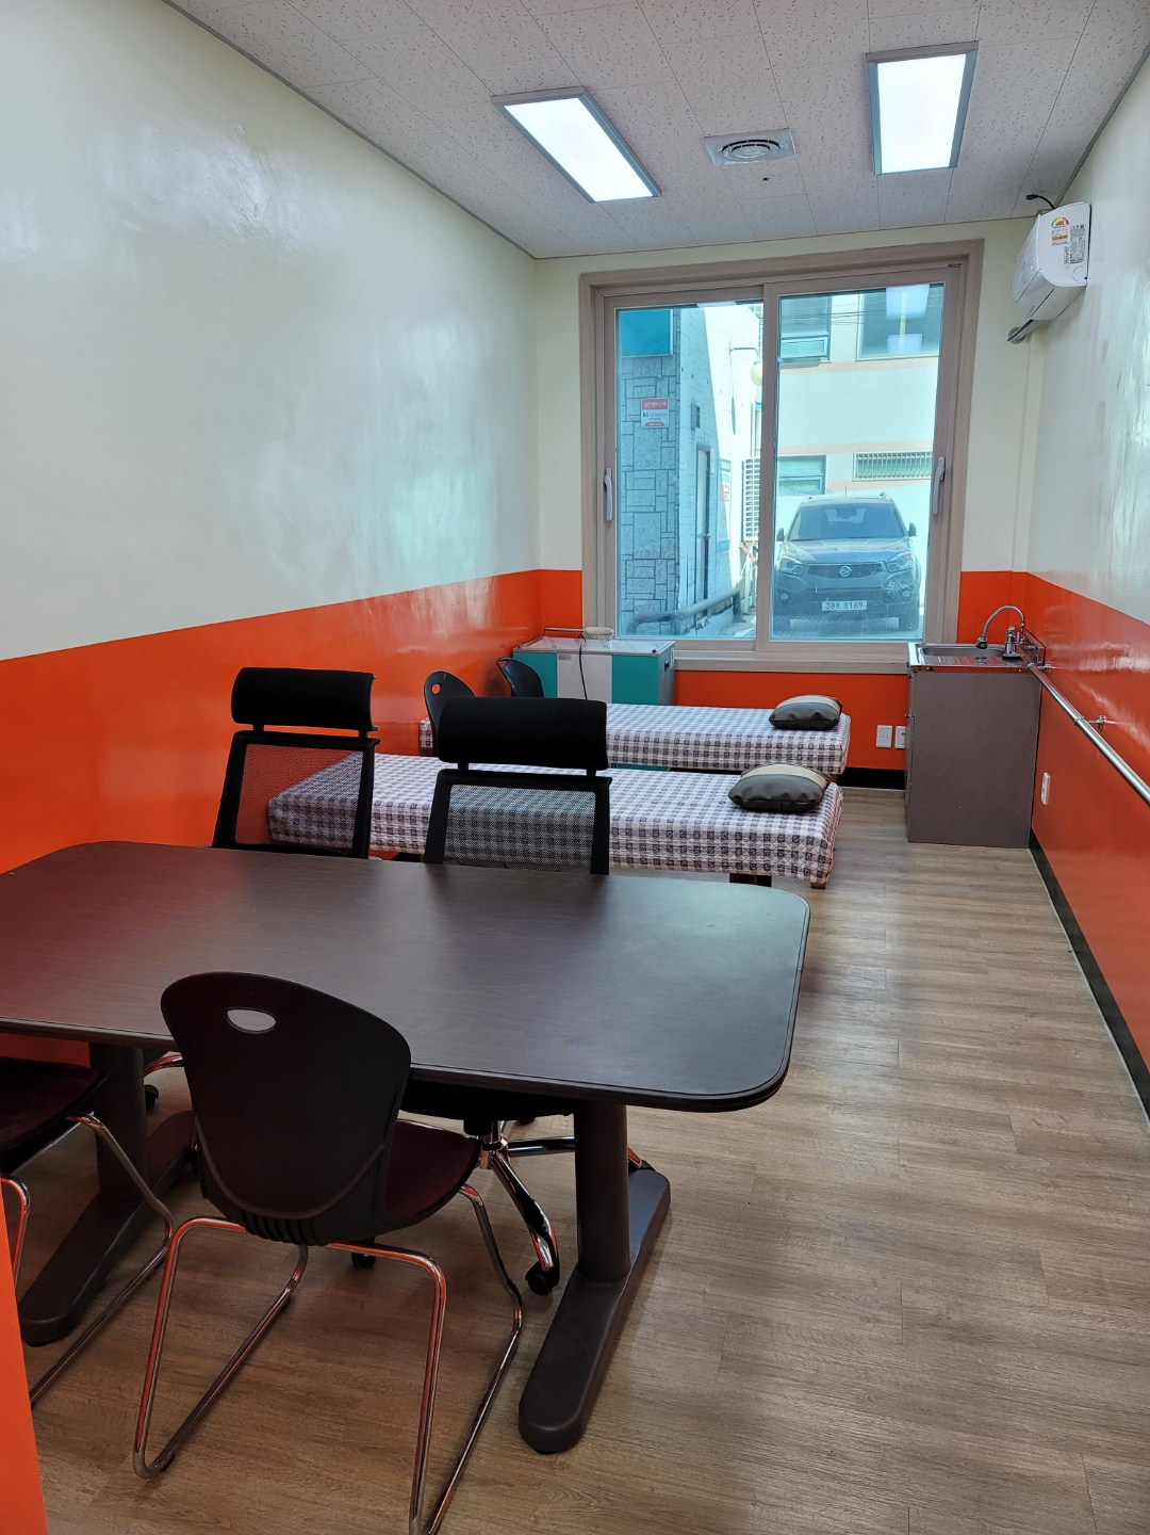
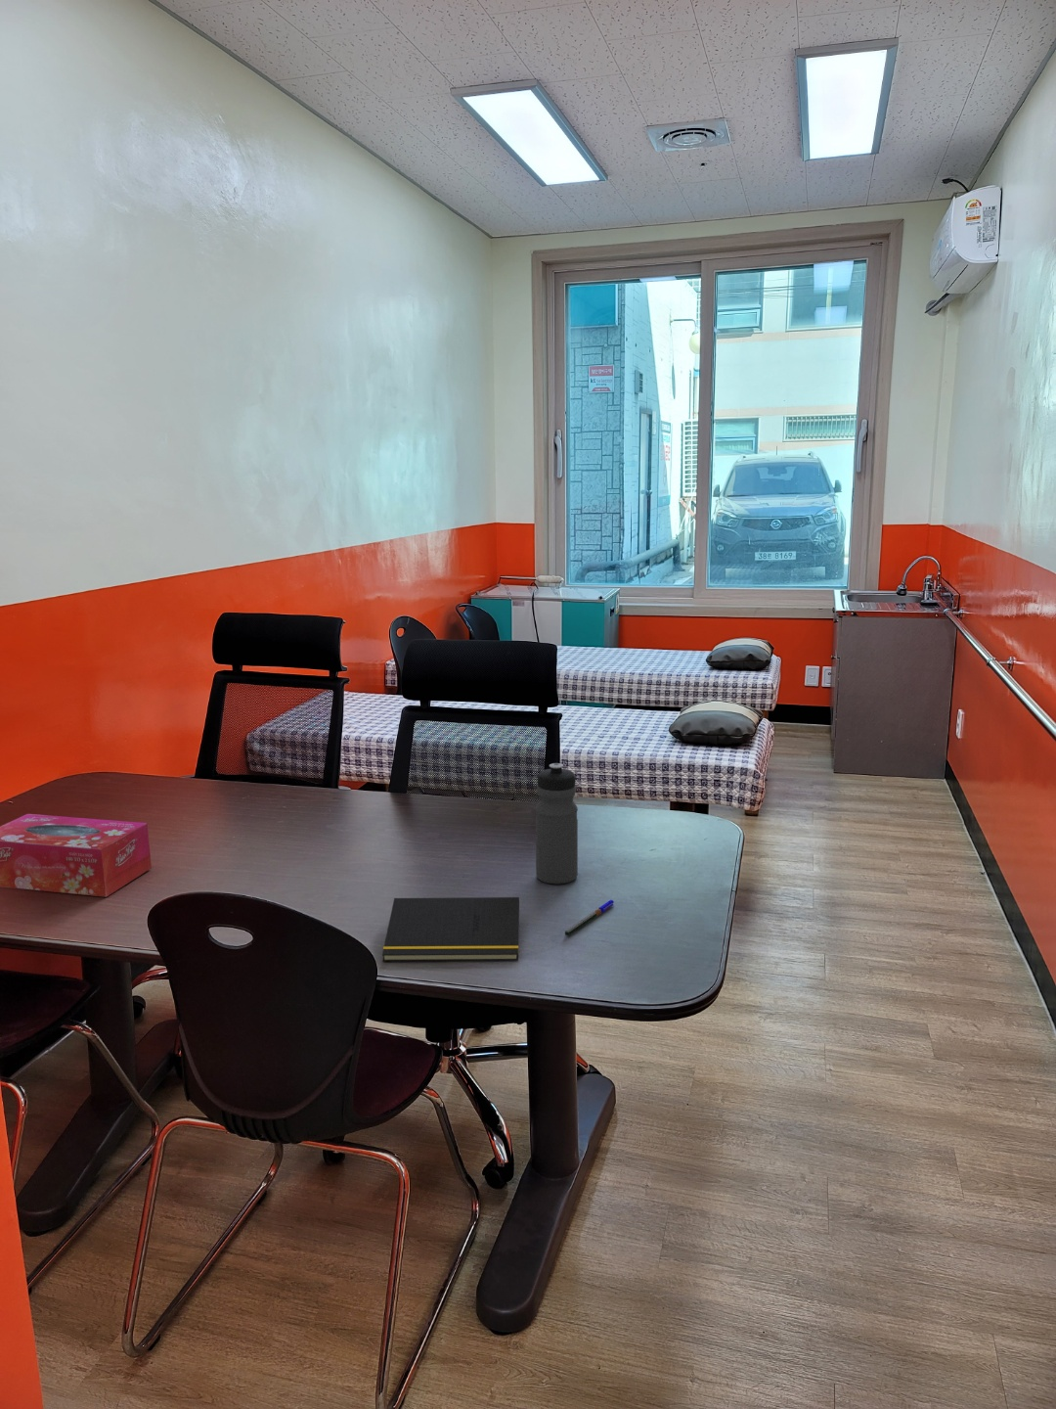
+ pen (590, 916)
+ notepad (454, 927)
+ water bottle (557, 821)
+ tissue box (64, 853)
